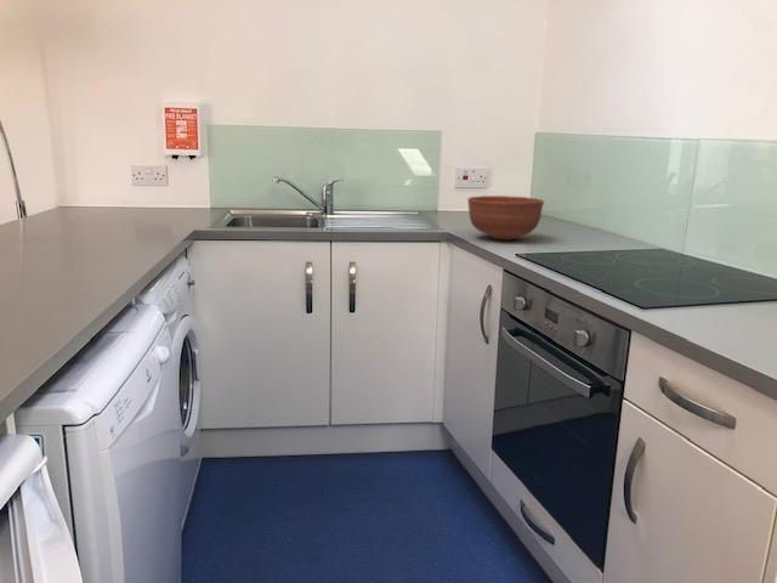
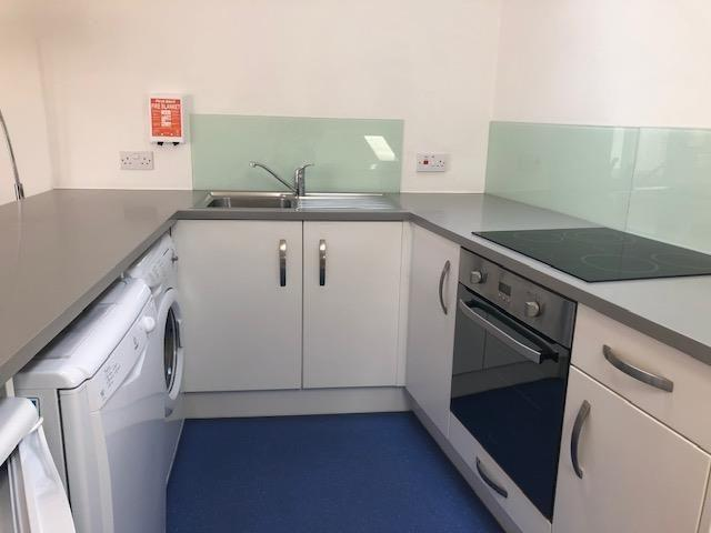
- bowl (504, 219)
